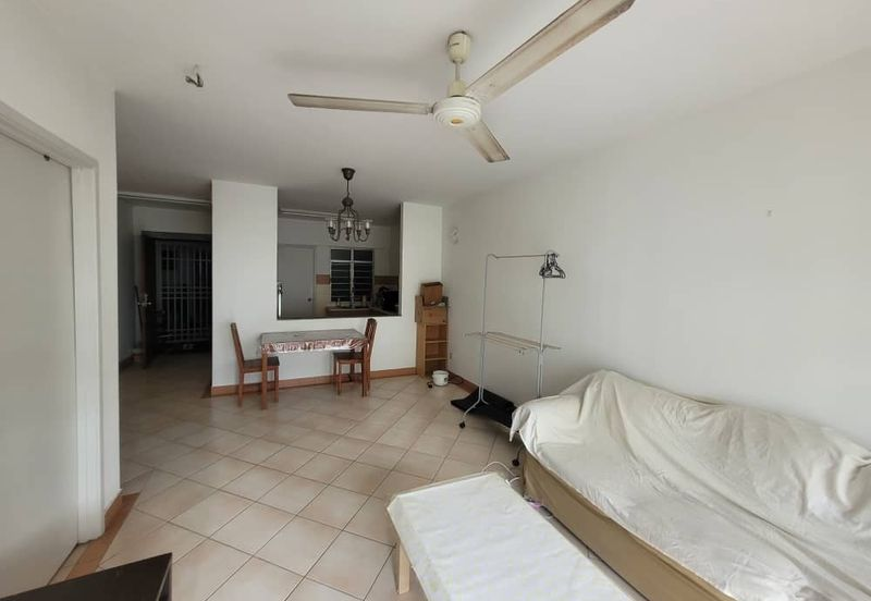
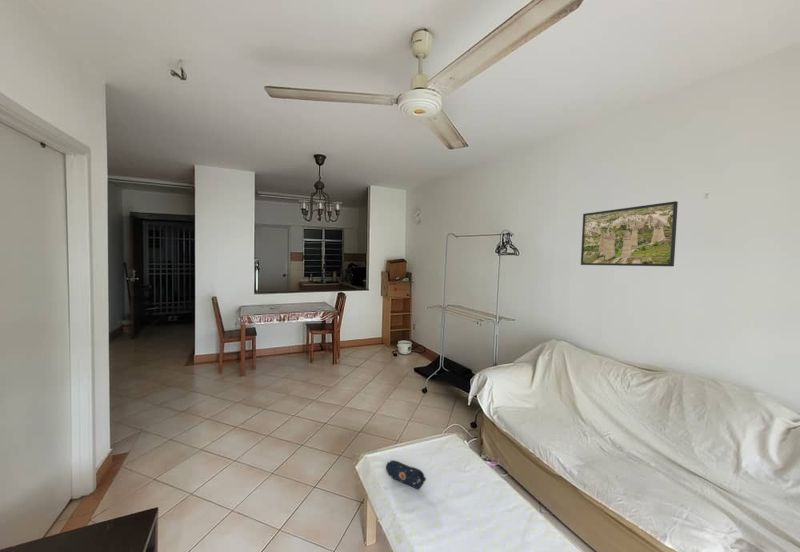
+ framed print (623, 237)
+ pencil case (404, 473)
